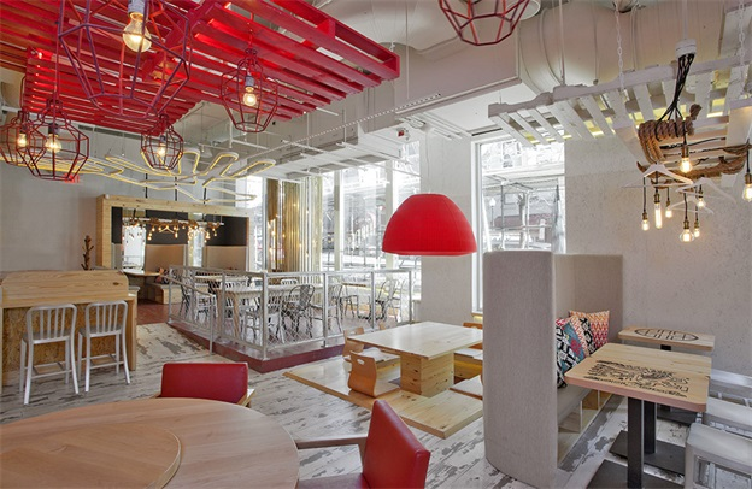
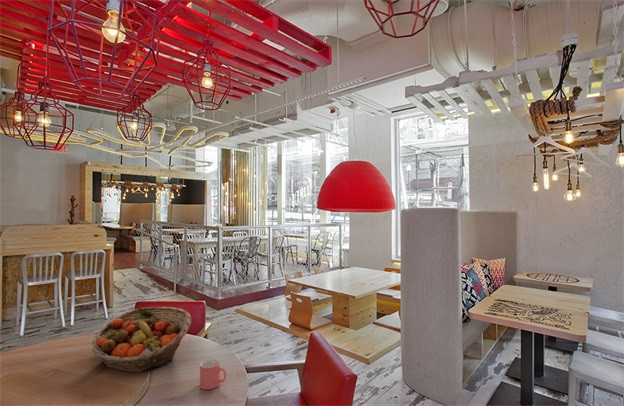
+ fruit basket (143, 337)
+ mug (213, 374)
